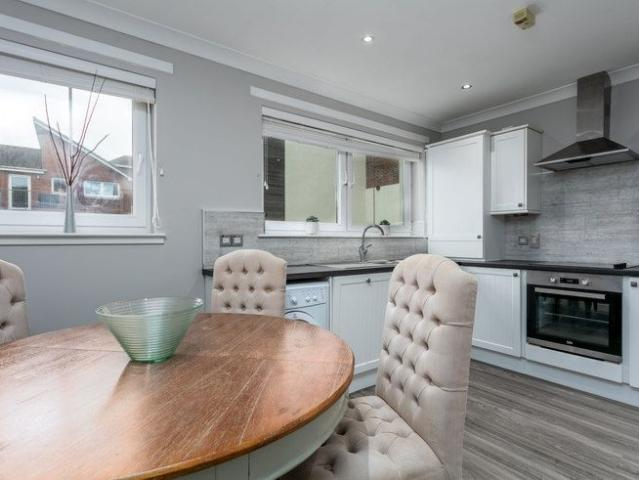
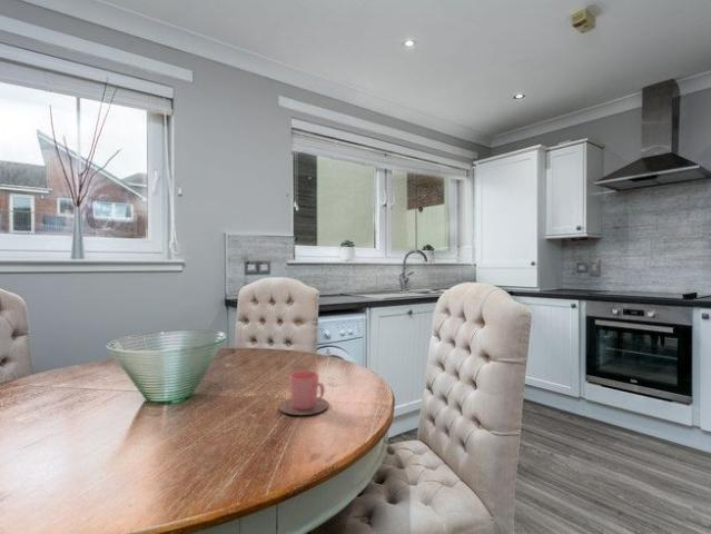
+ cup (304, 390)
